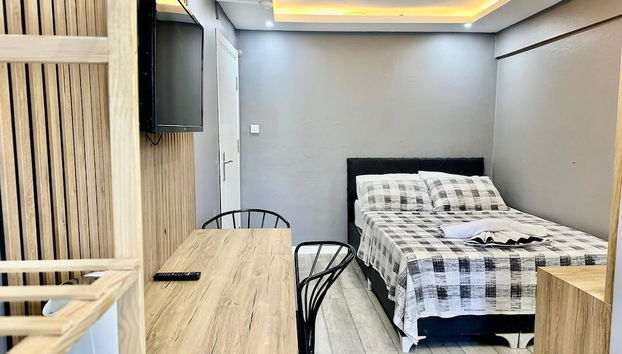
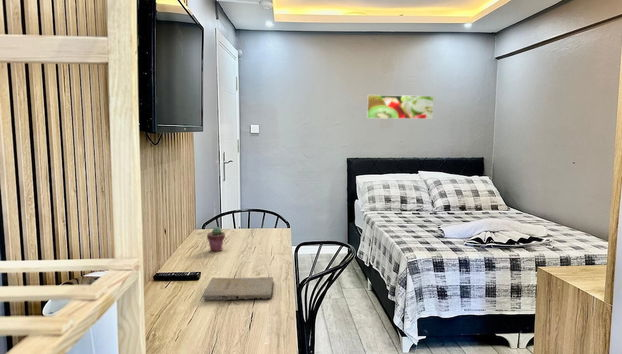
+ book (240, 287)
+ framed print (400, 107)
+ potted succulent (216, 238)
